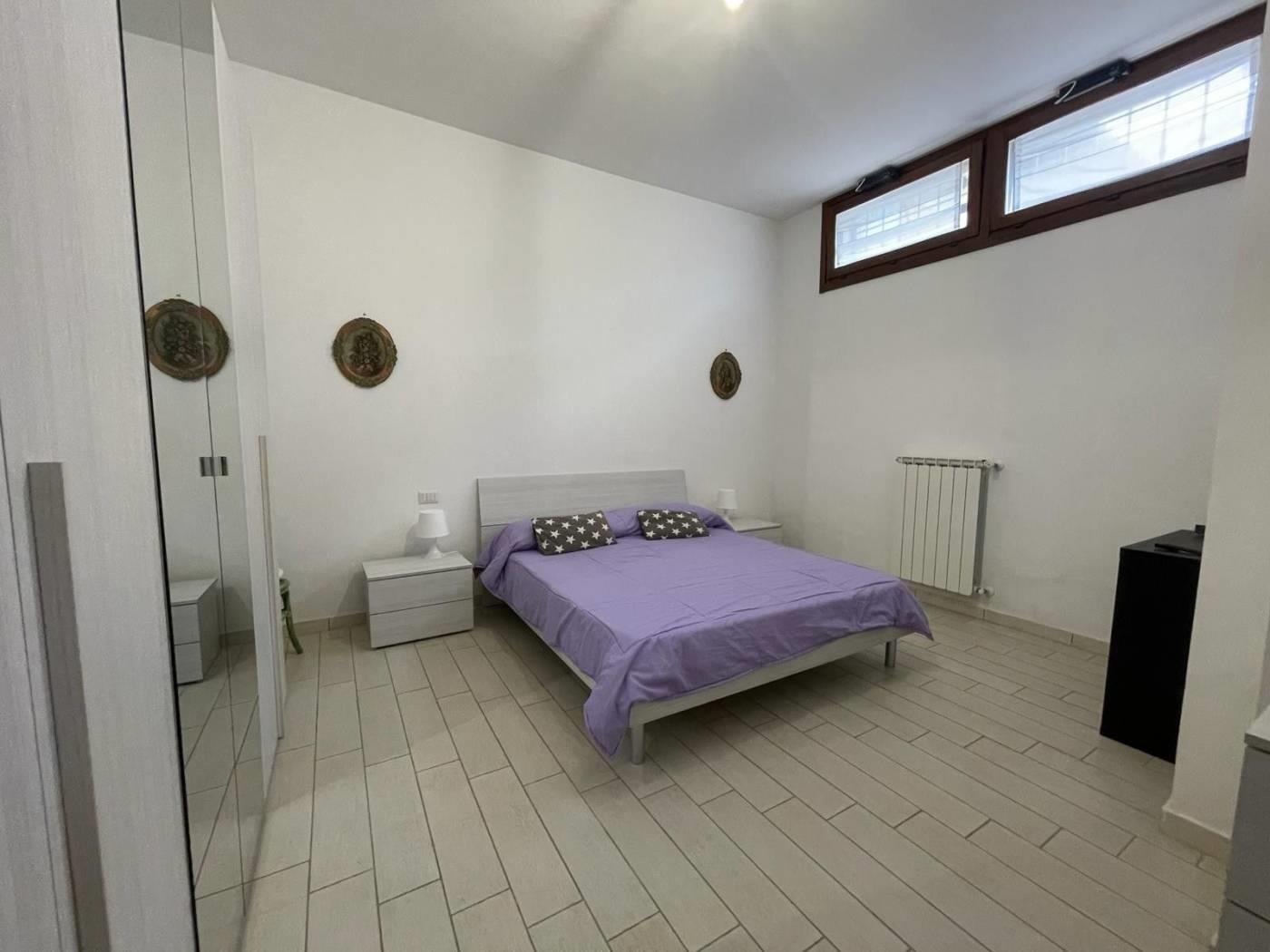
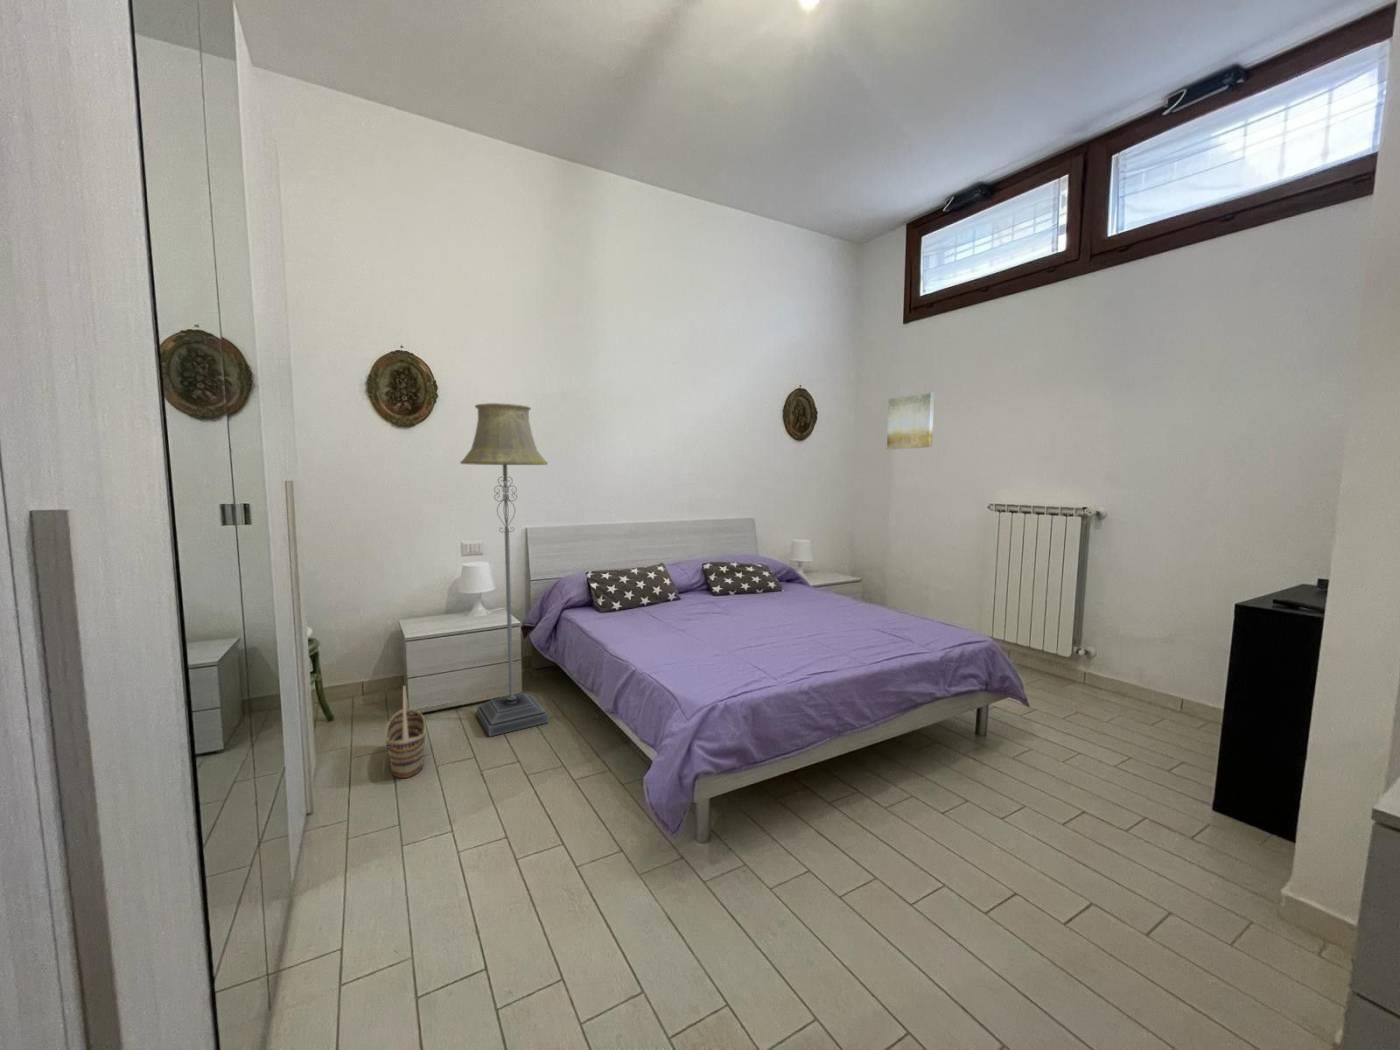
+ wall art (909, 422)
+ basket (405, 725)
+ floor lamp (507, 566)
